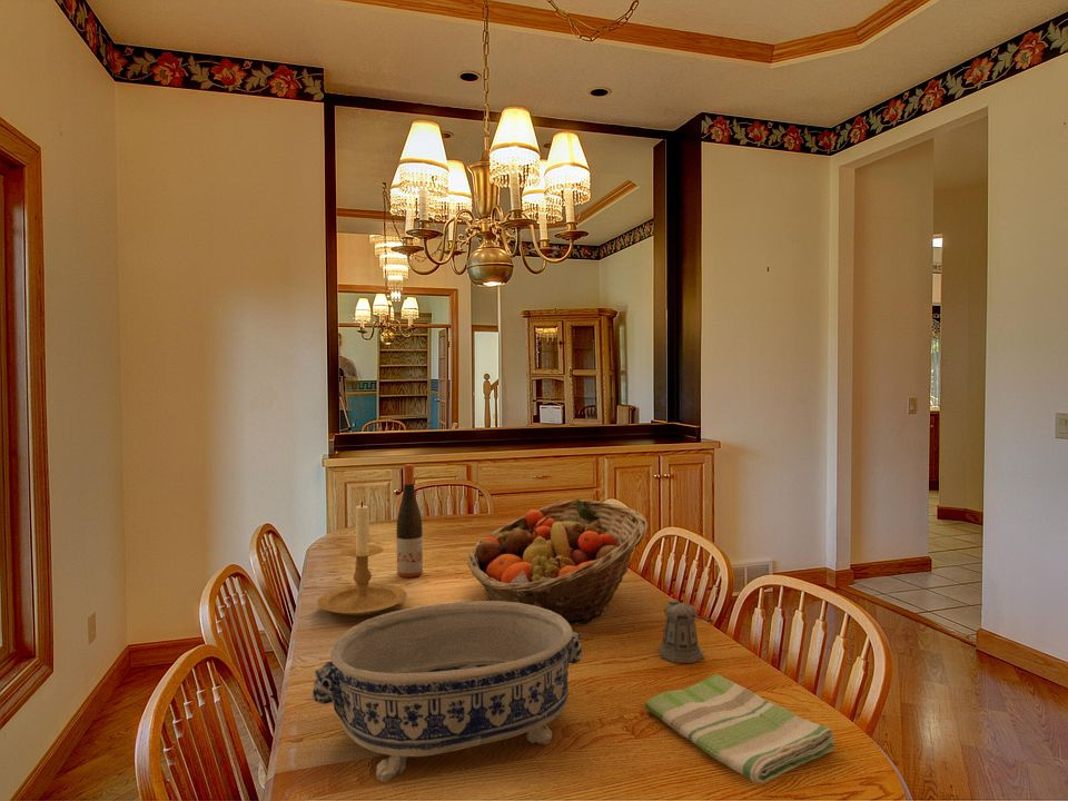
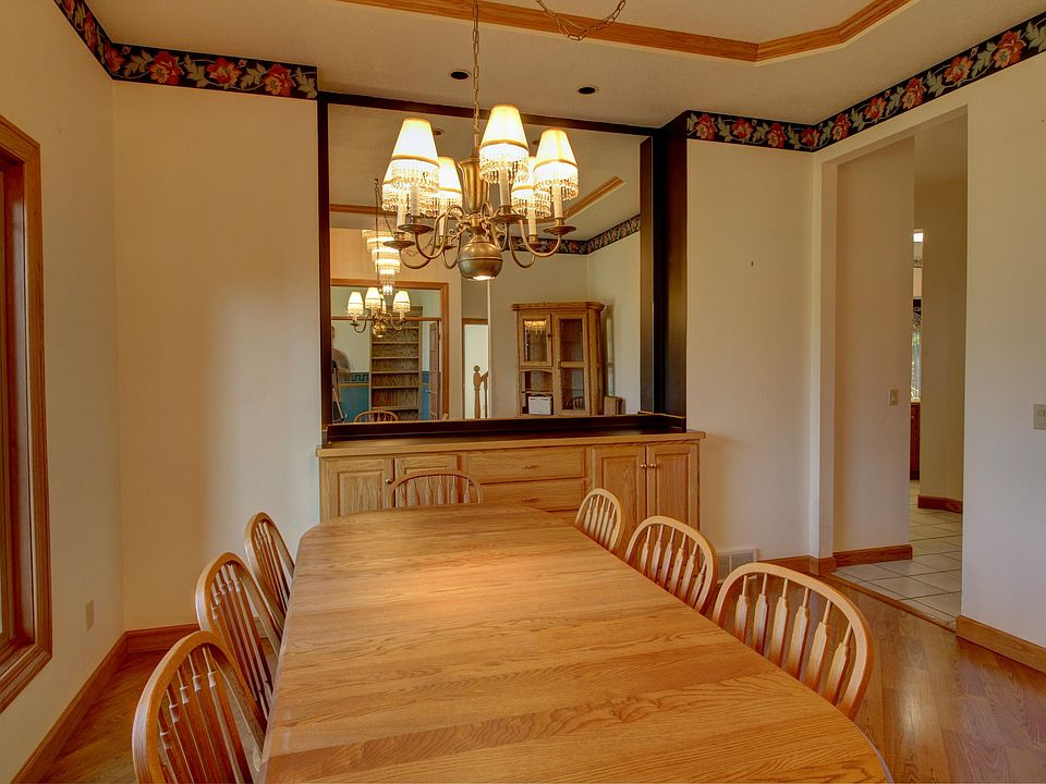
- decorative bowl (457, 678)
- wine bottle (408, 518)
- fruit basket (555, 555)
- pepper shaker (683, 629)
- candle holder (362, 554)
- dish towel (734, 719)
